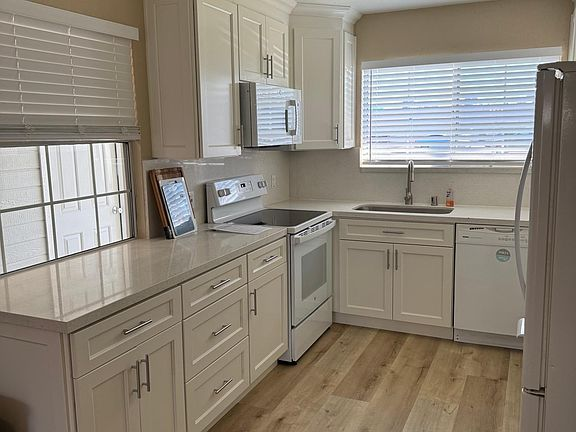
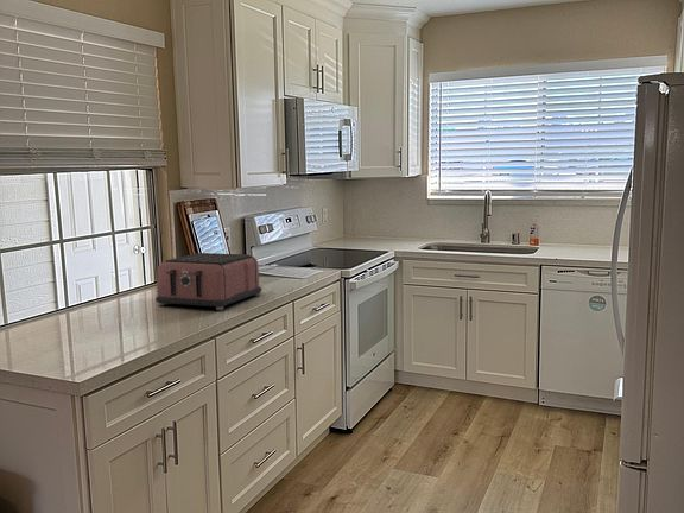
+ toaster (207, 279)
